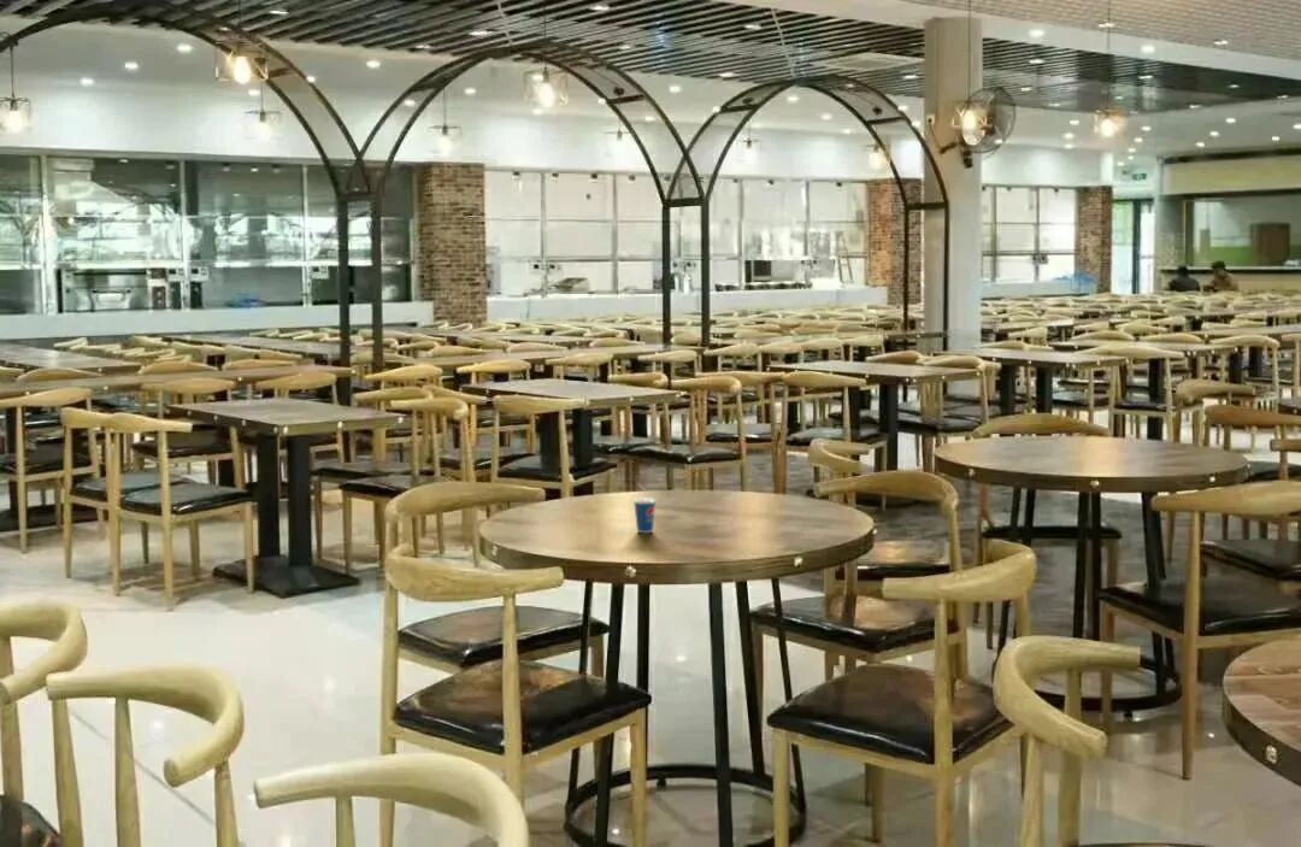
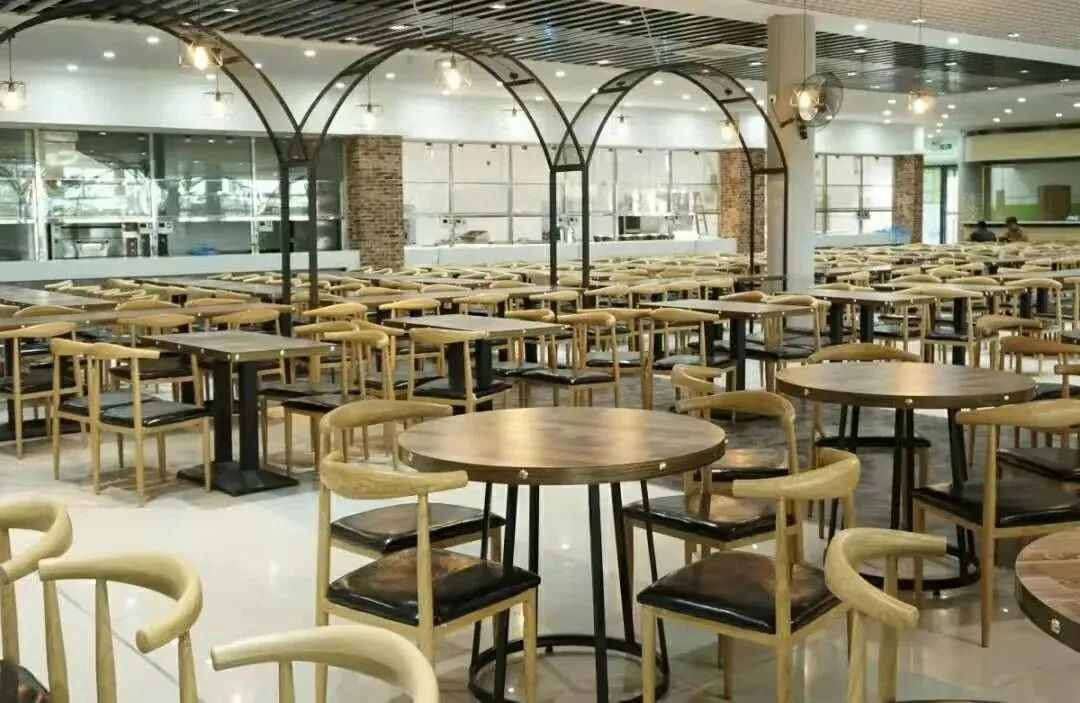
- cup (644, 506)
